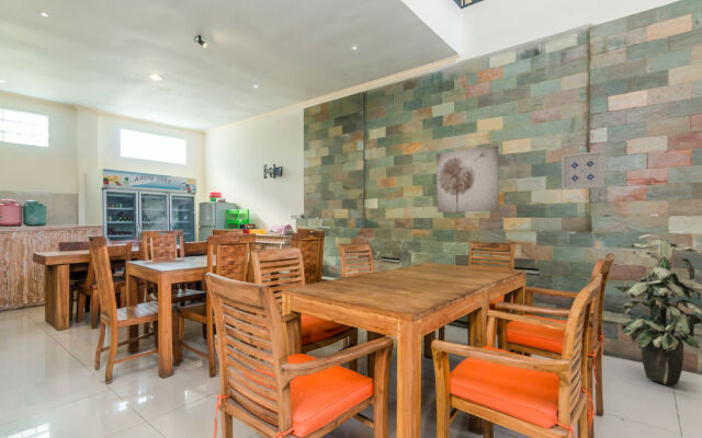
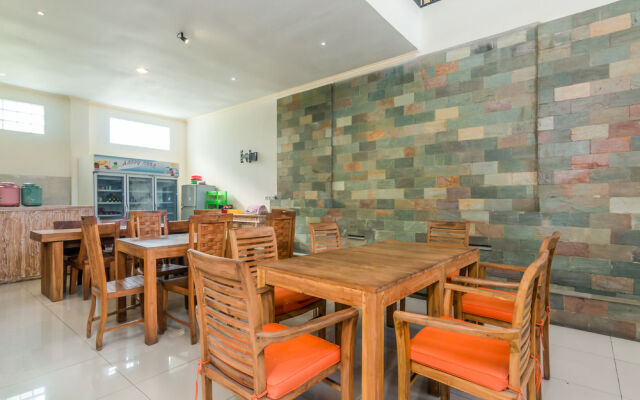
- wall art (465, 181)
- indoor plant (658, 306)
- wall art (582, 171)
